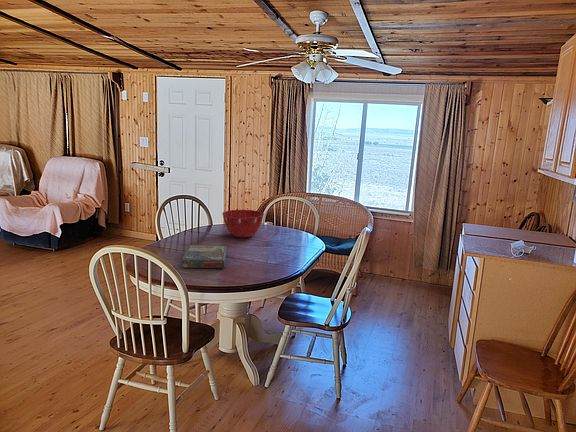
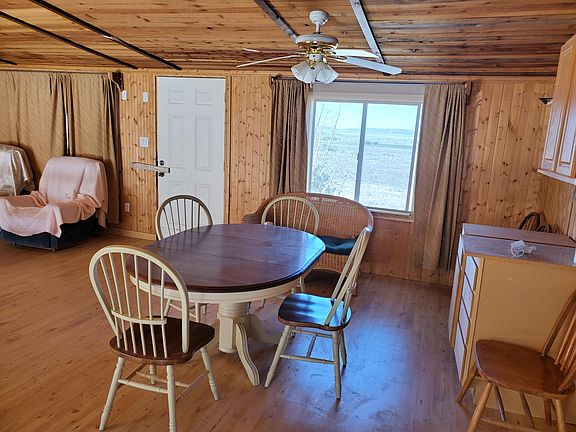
- board game (205, 256)
- mixing bowl (242, 224)
